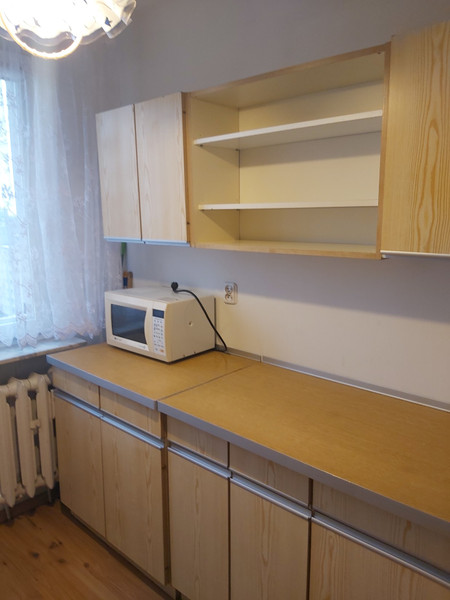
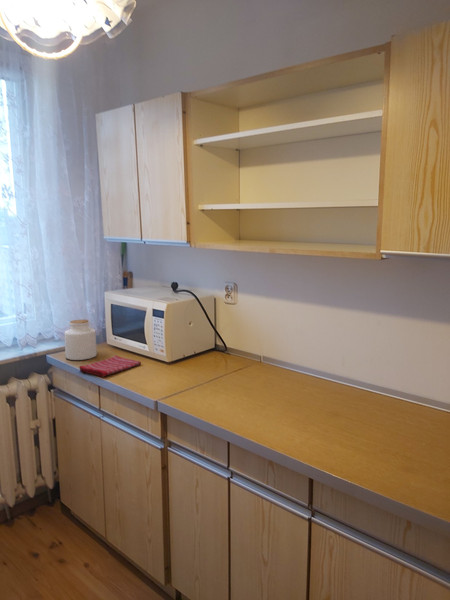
+ jar (81, 338)
+ dish towel (110, 365)
